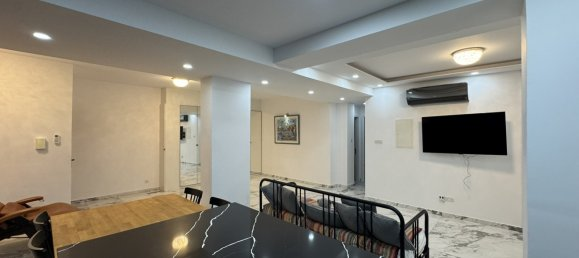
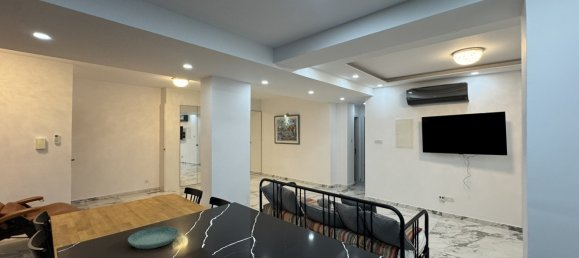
+ saucer (154, 237)
